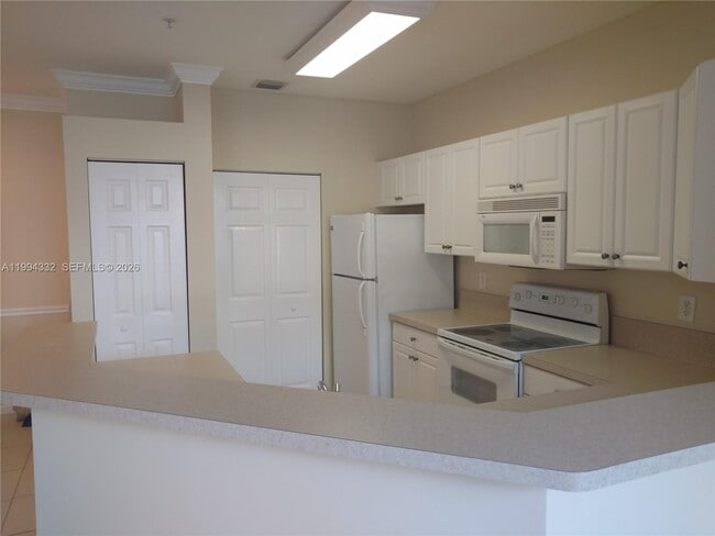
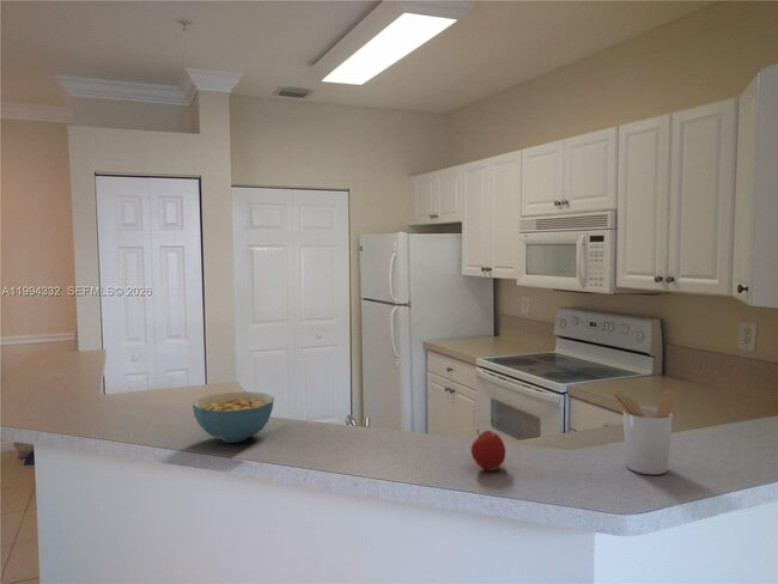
+ fruit (487, 449)
+ utensil holder (639, 427)
+ cereal bowl (235, 419)
